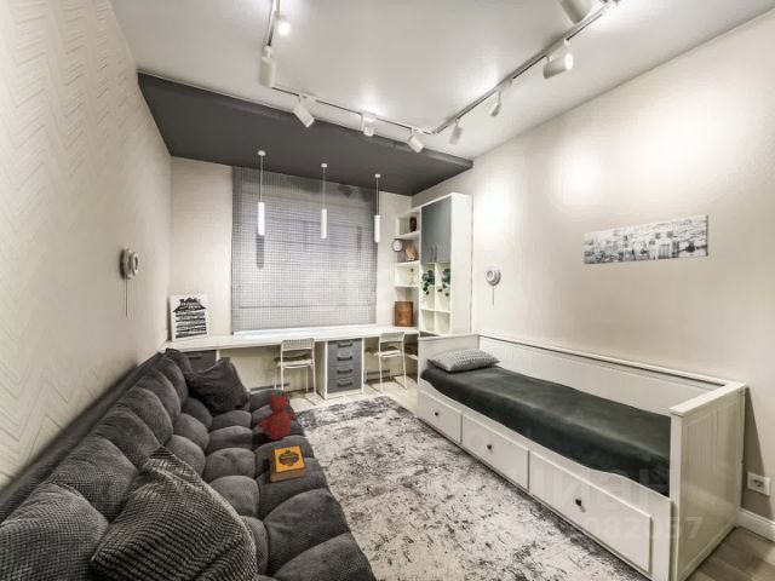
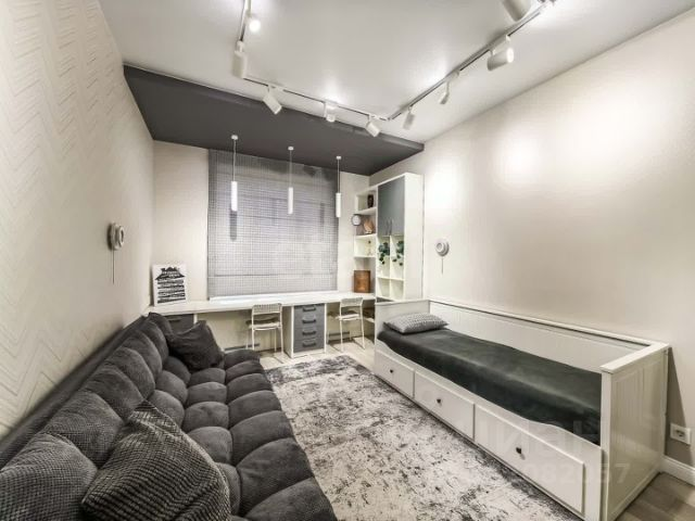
- hardback book (286, 462)
- wall art (637, 243)
- teddy bear (276, 413)
